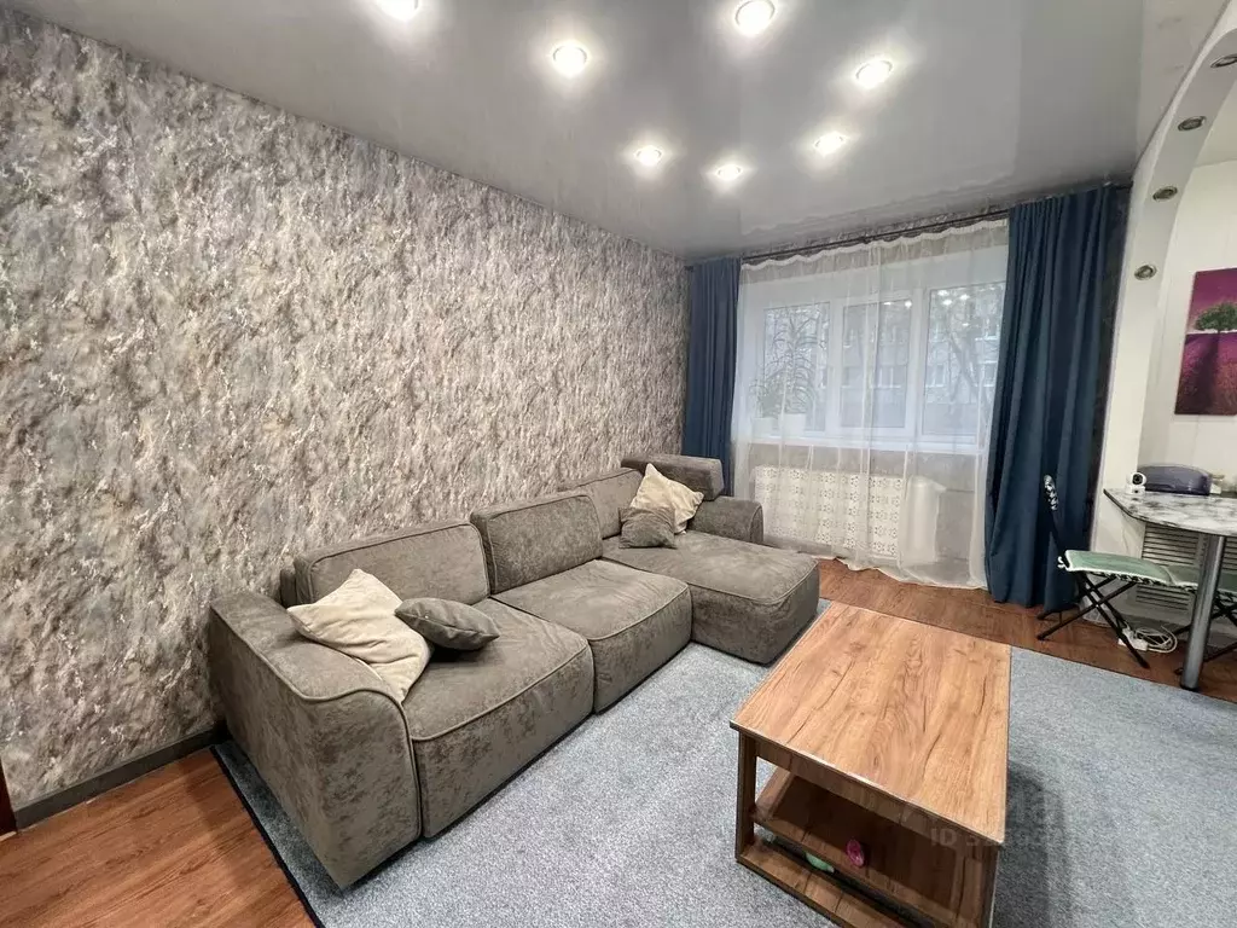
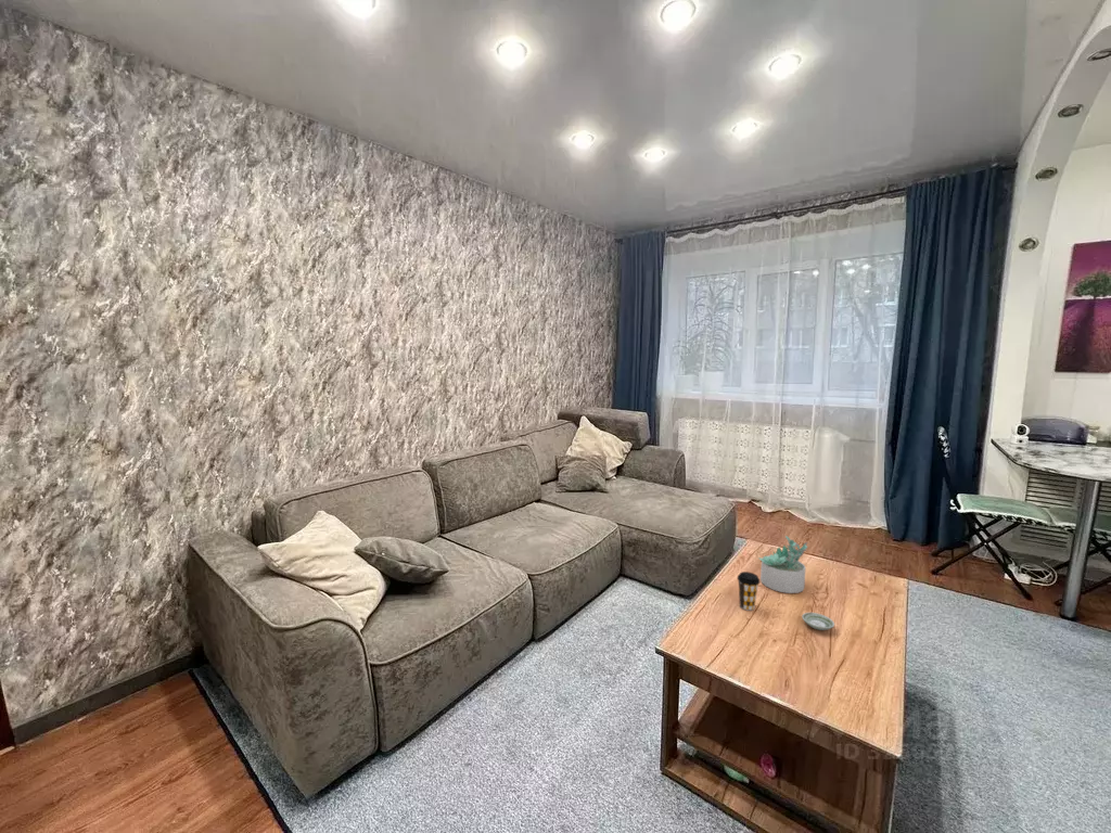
+ saucer (817, 623)
+ succulent plant (781, 560)
+ coffee cup (748, 591)
